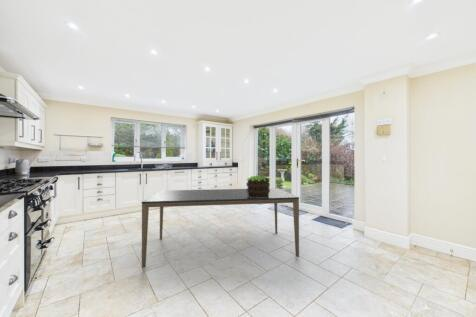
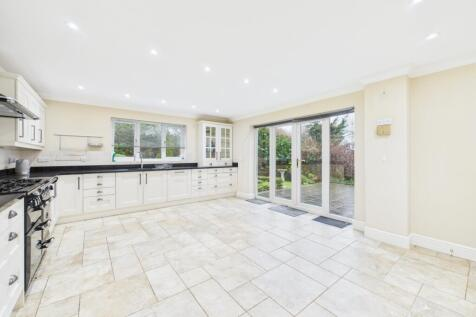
- dining table (222, 204)
- potted plant (258, 185)
